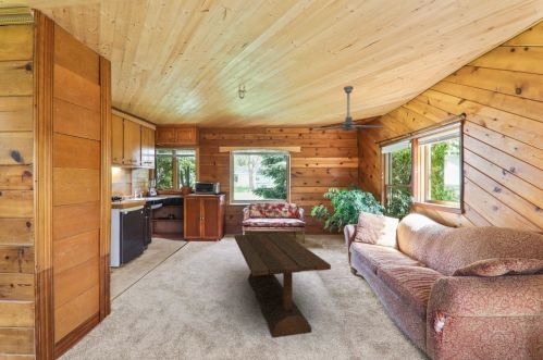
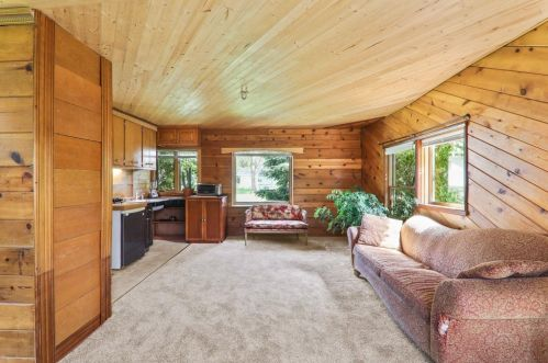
- ceiling fan (348, 105)
- coffee table (272, 273)
